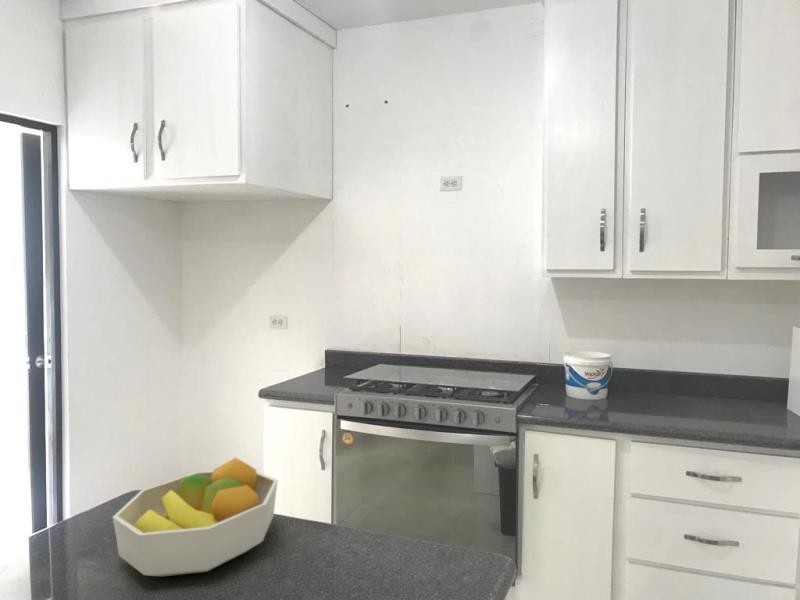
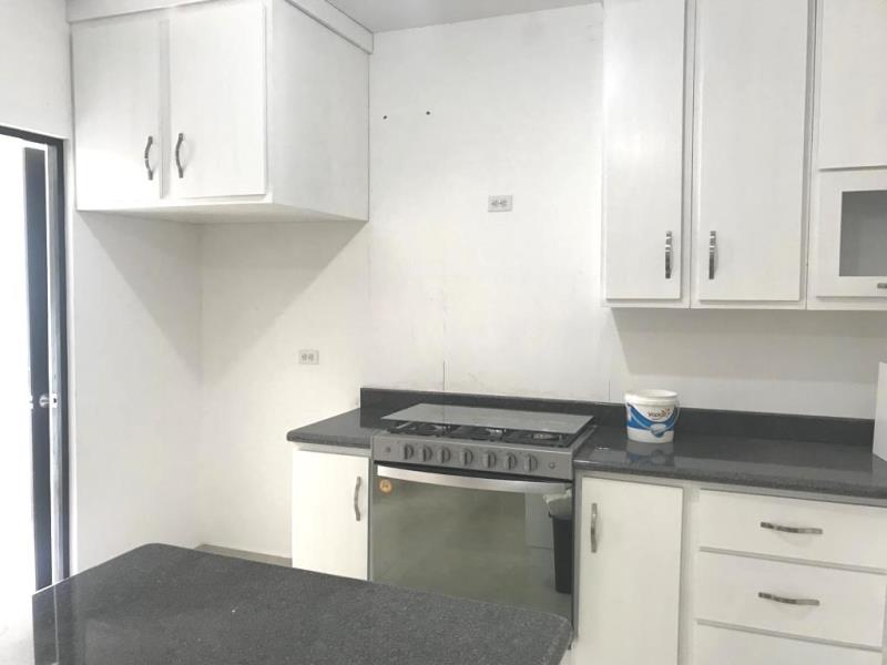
- fruit bowl (202, 510)
